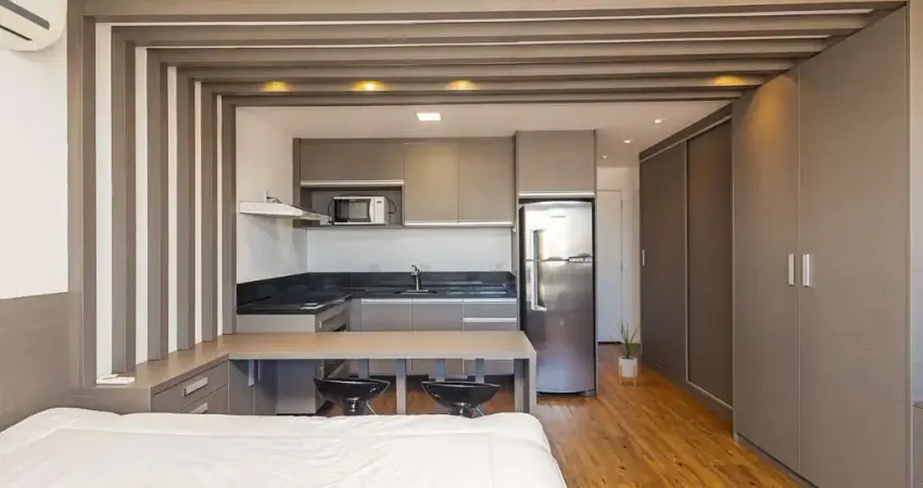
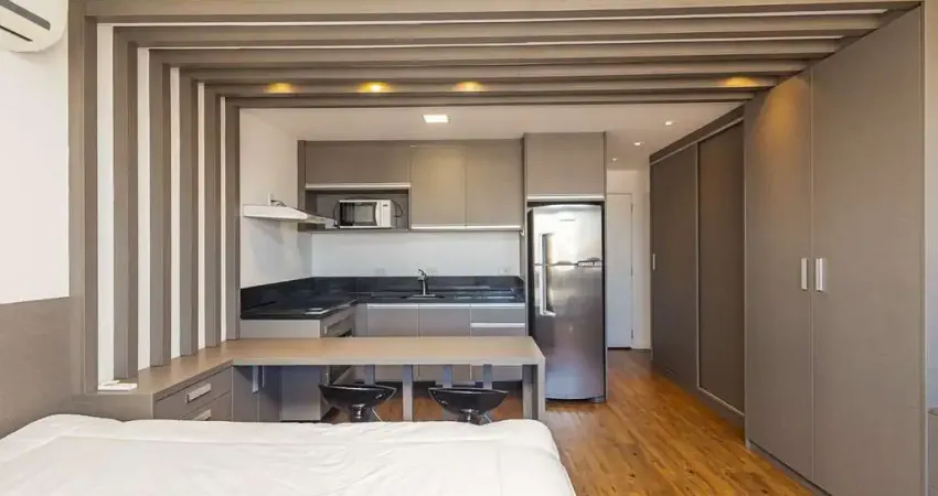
- house plant (628, 349)
